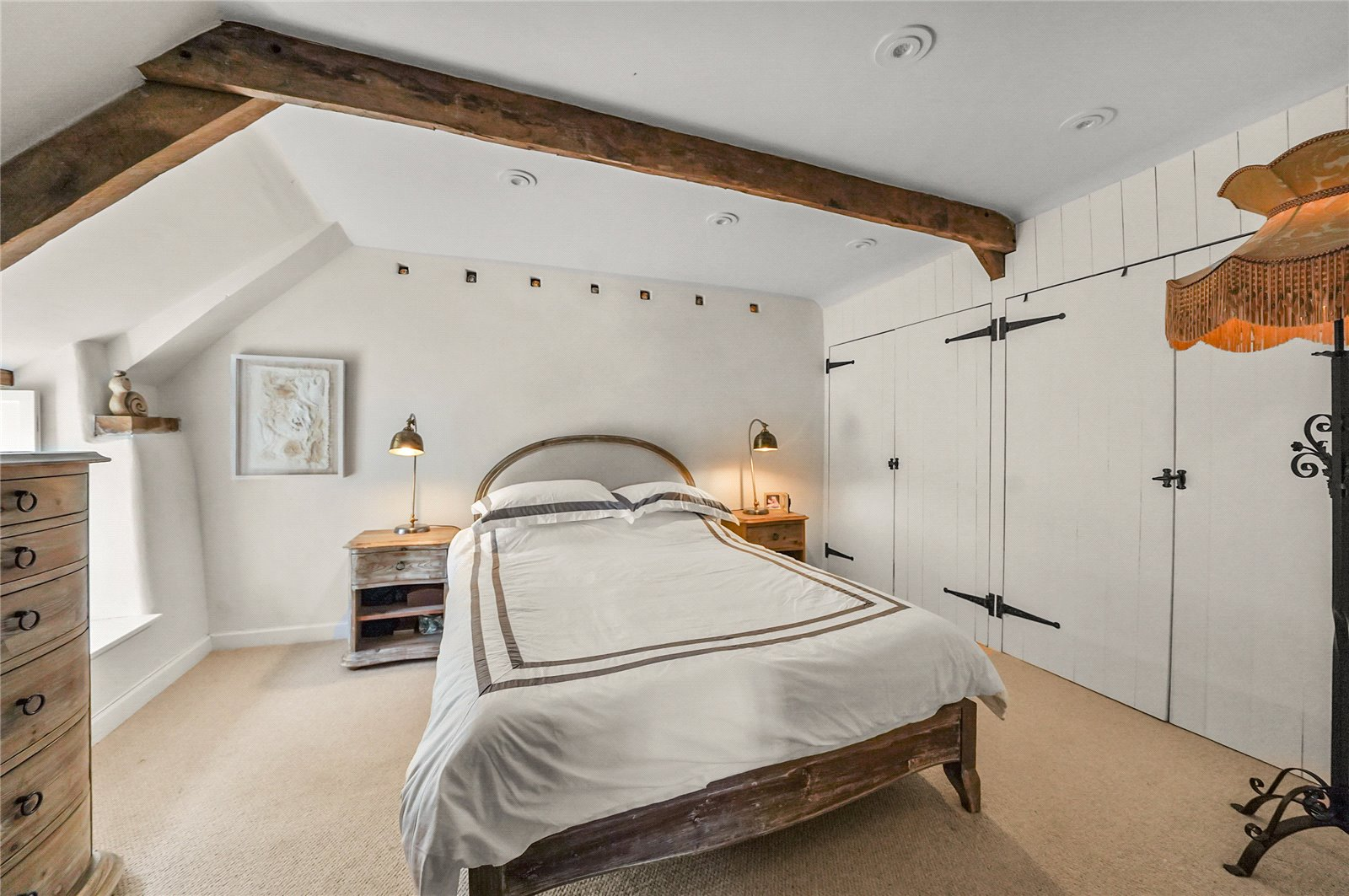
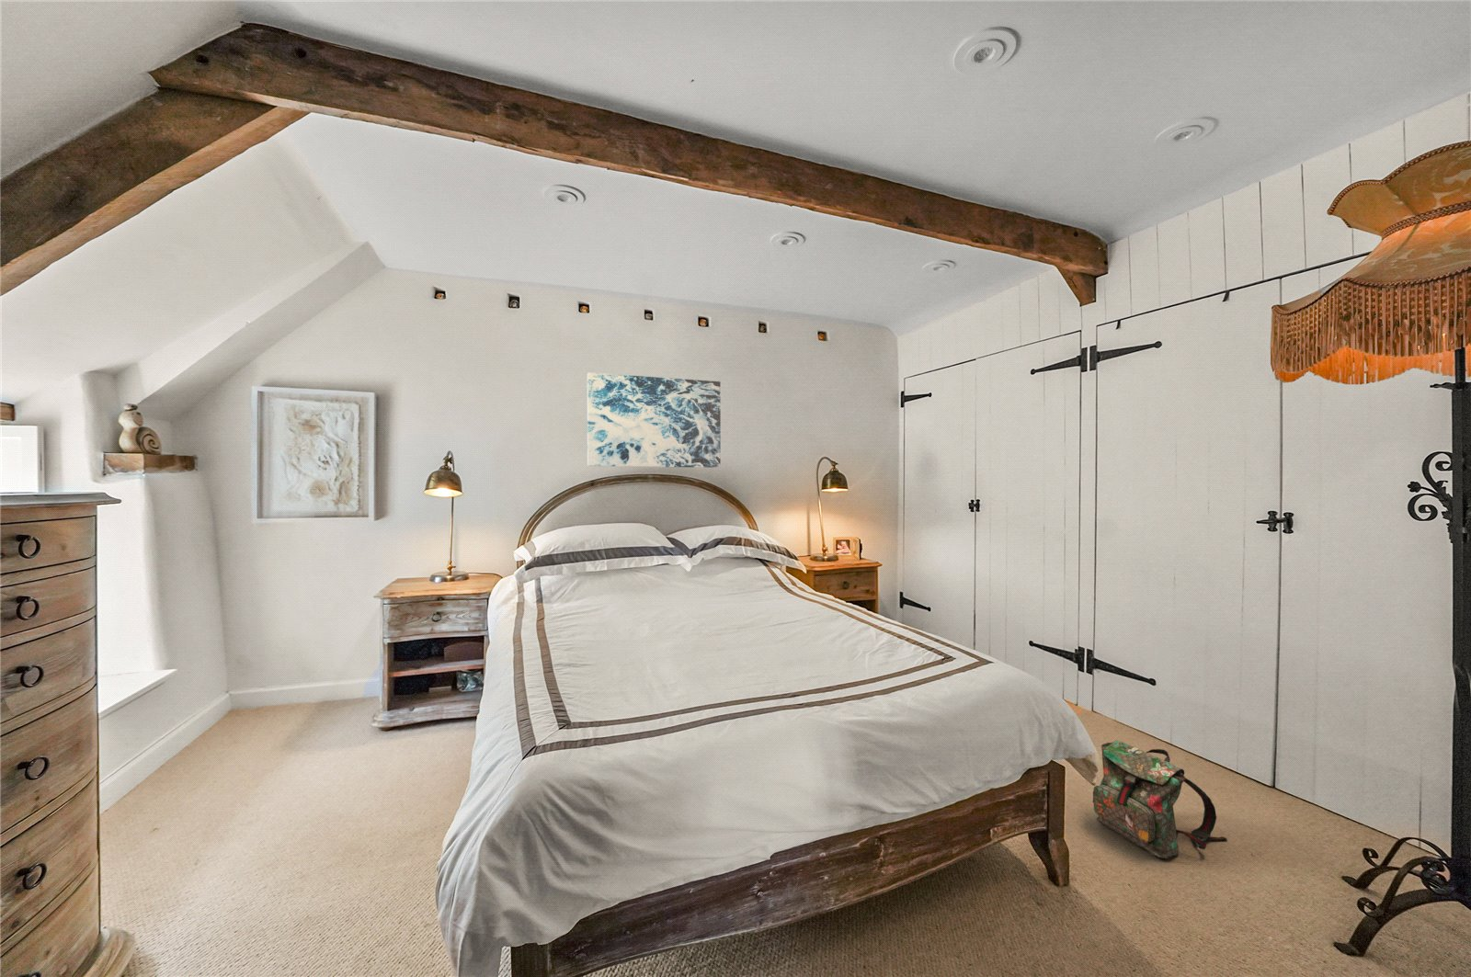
+ backpack (1158, 794)
+ wall art (655, 422)
